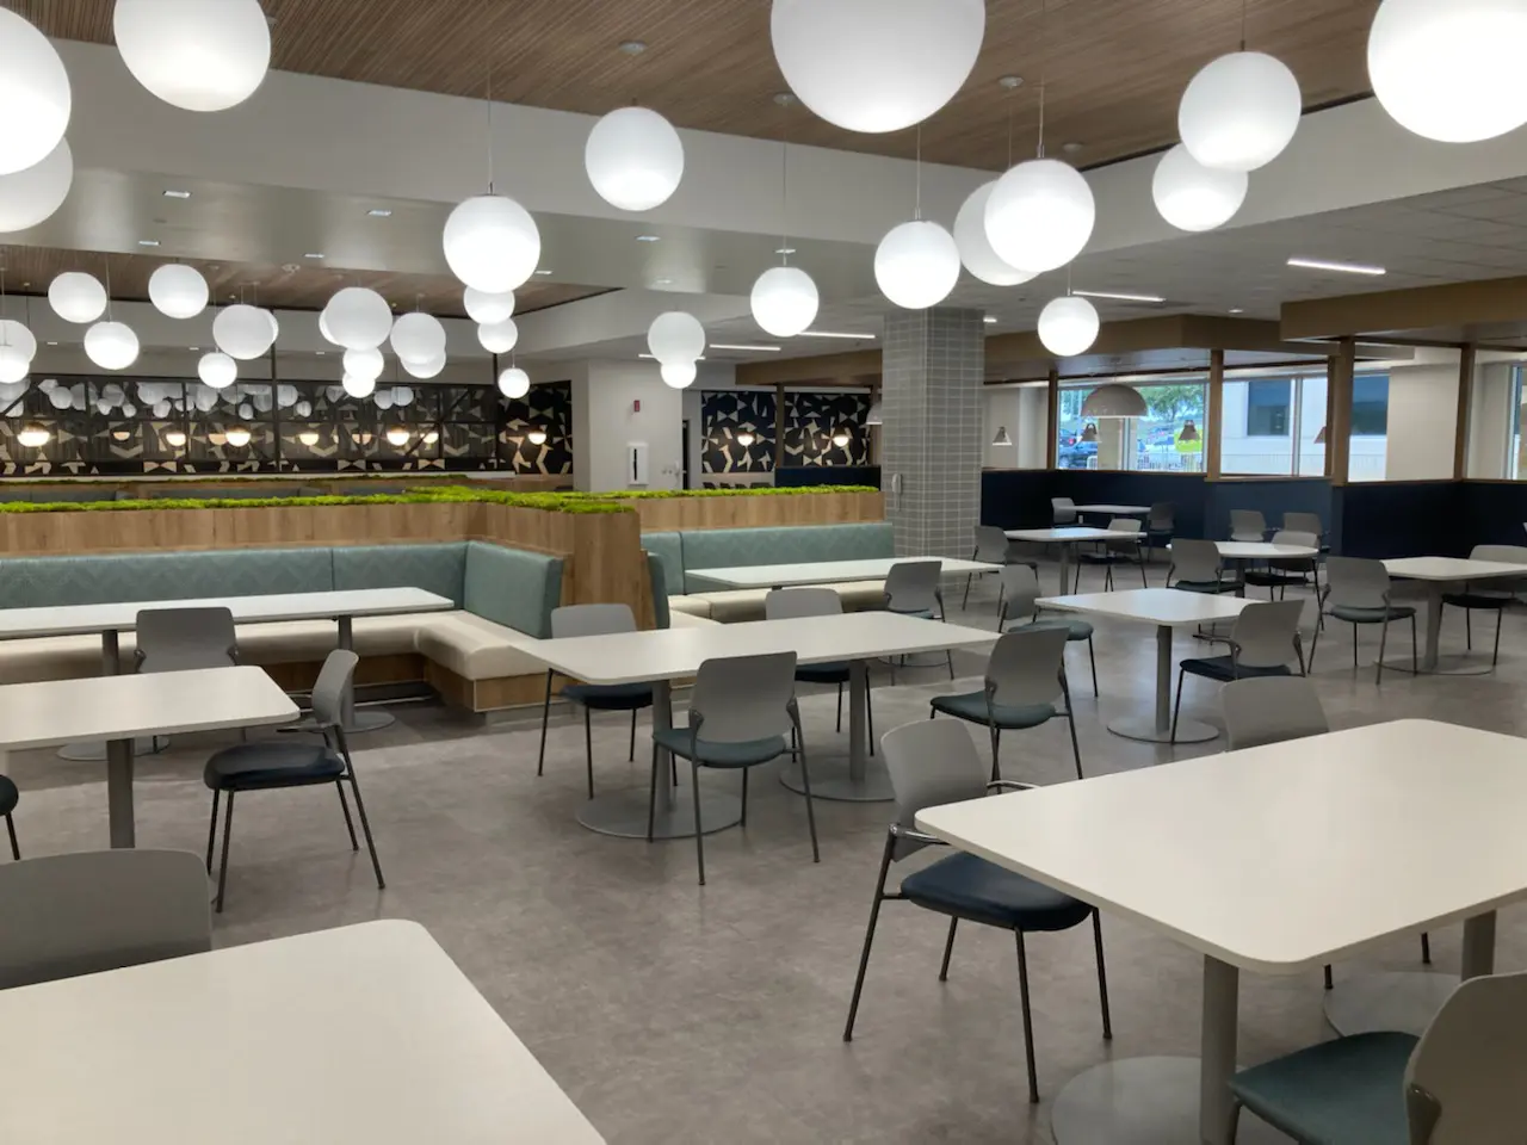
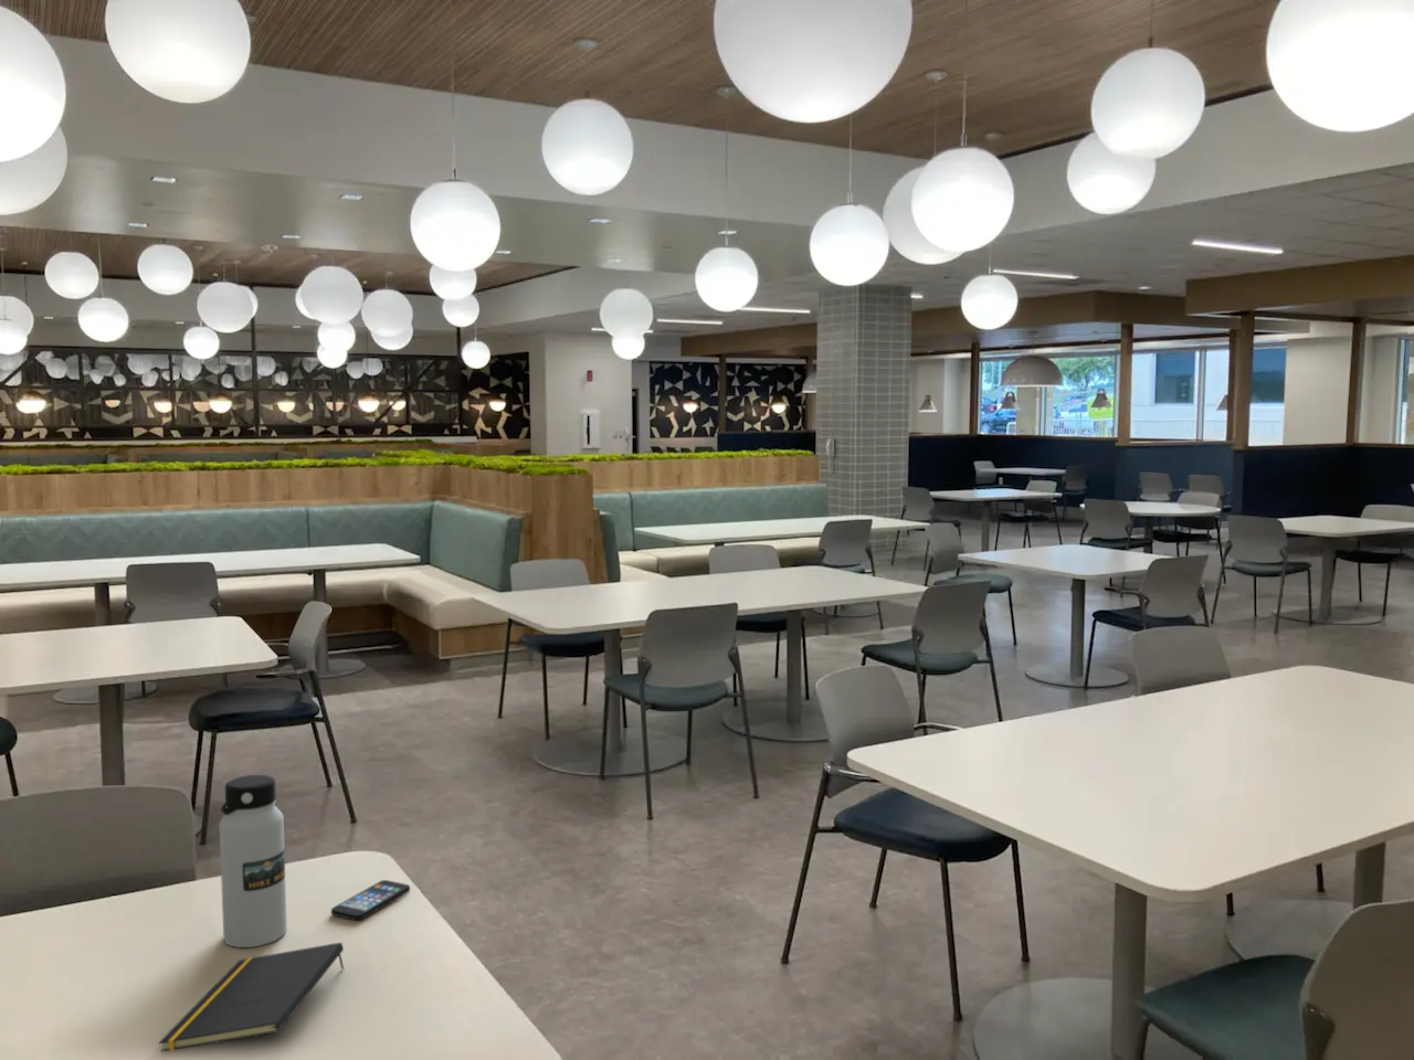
+ smartphone (371, 899)
+ water bottle (253, 858)
+ notepad (256, 993)
